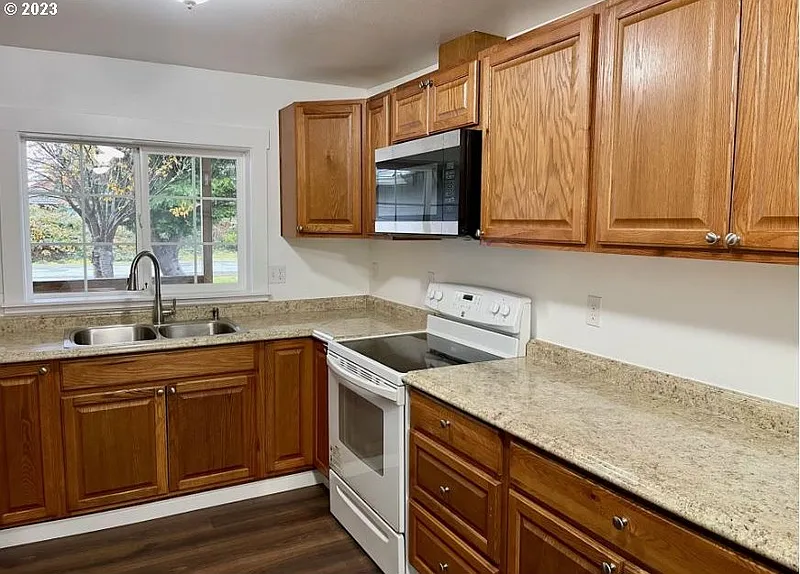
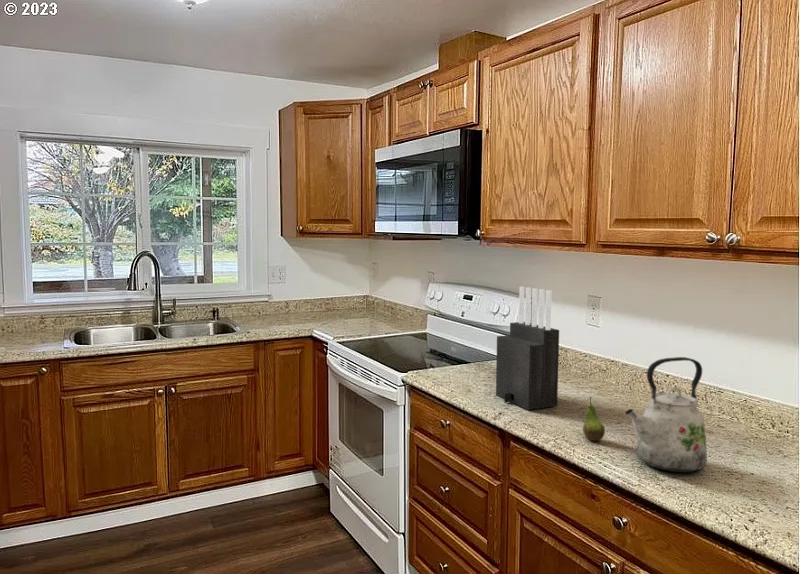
+ fruit (594, 417)
+ kettle (662, 412)
+ knife block (523, 345)
